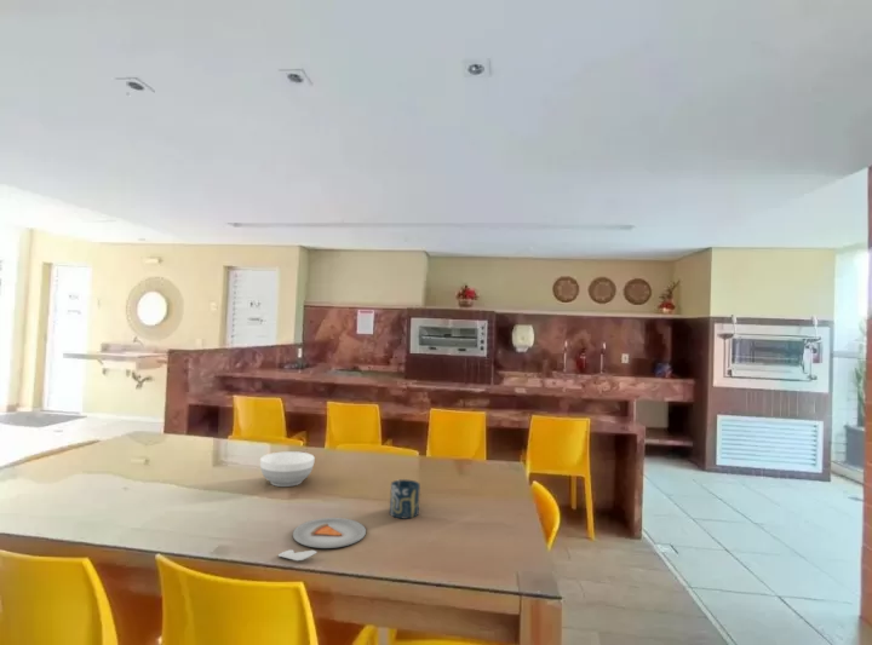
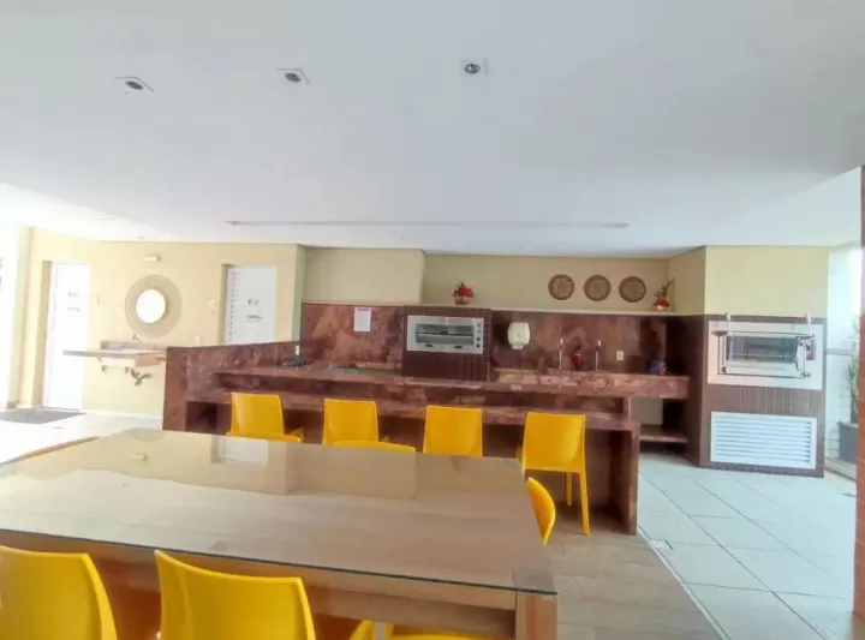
- dinner plate (321, 536)
- cup (406, 496)
- bowl (287, 470)
